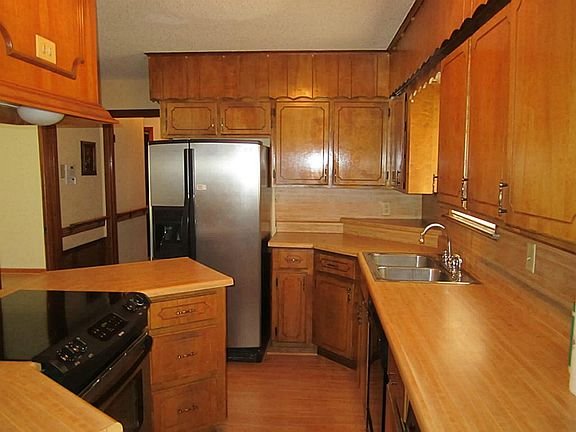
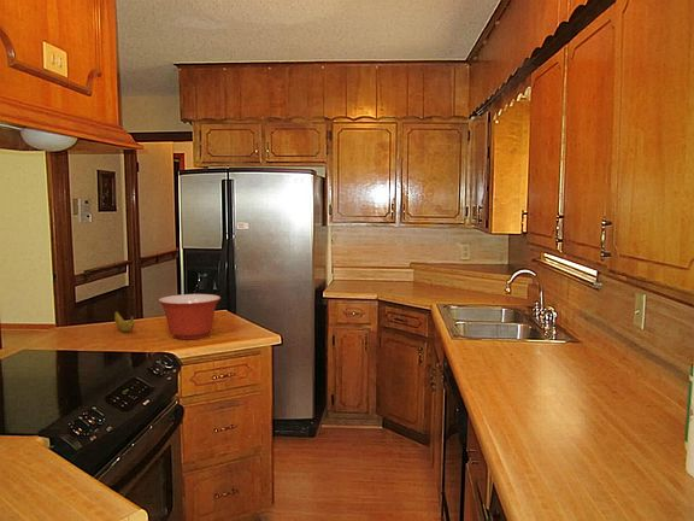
+ mixing bowl (190, 317)
+ banana (124, 322)
